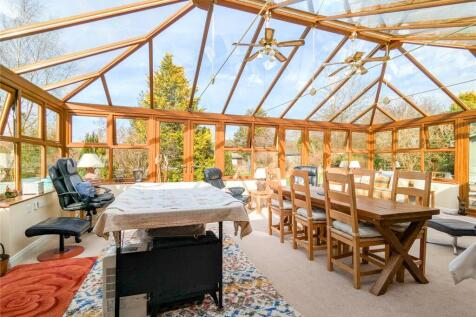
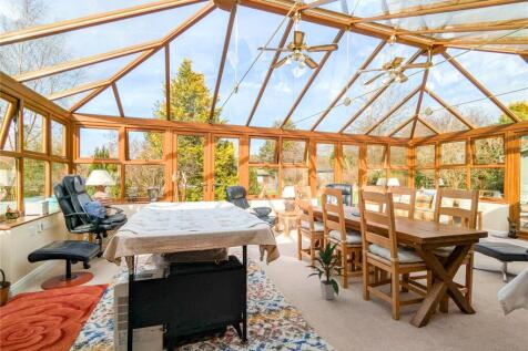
+ indoor plant (327, 269)
